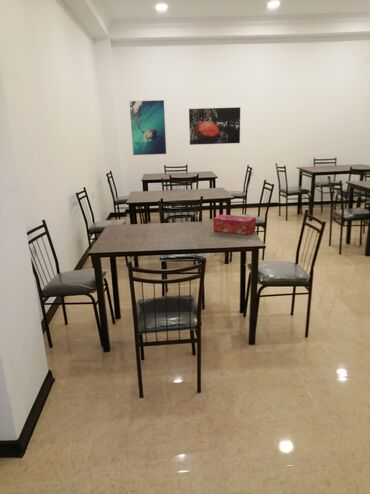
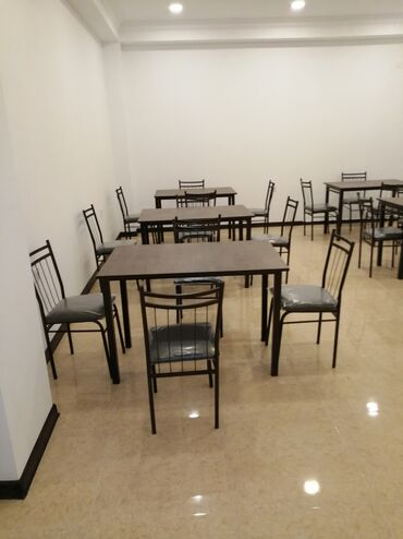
- wall art (214, 126)
- tissue box (234, 224)
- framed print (148, 128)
